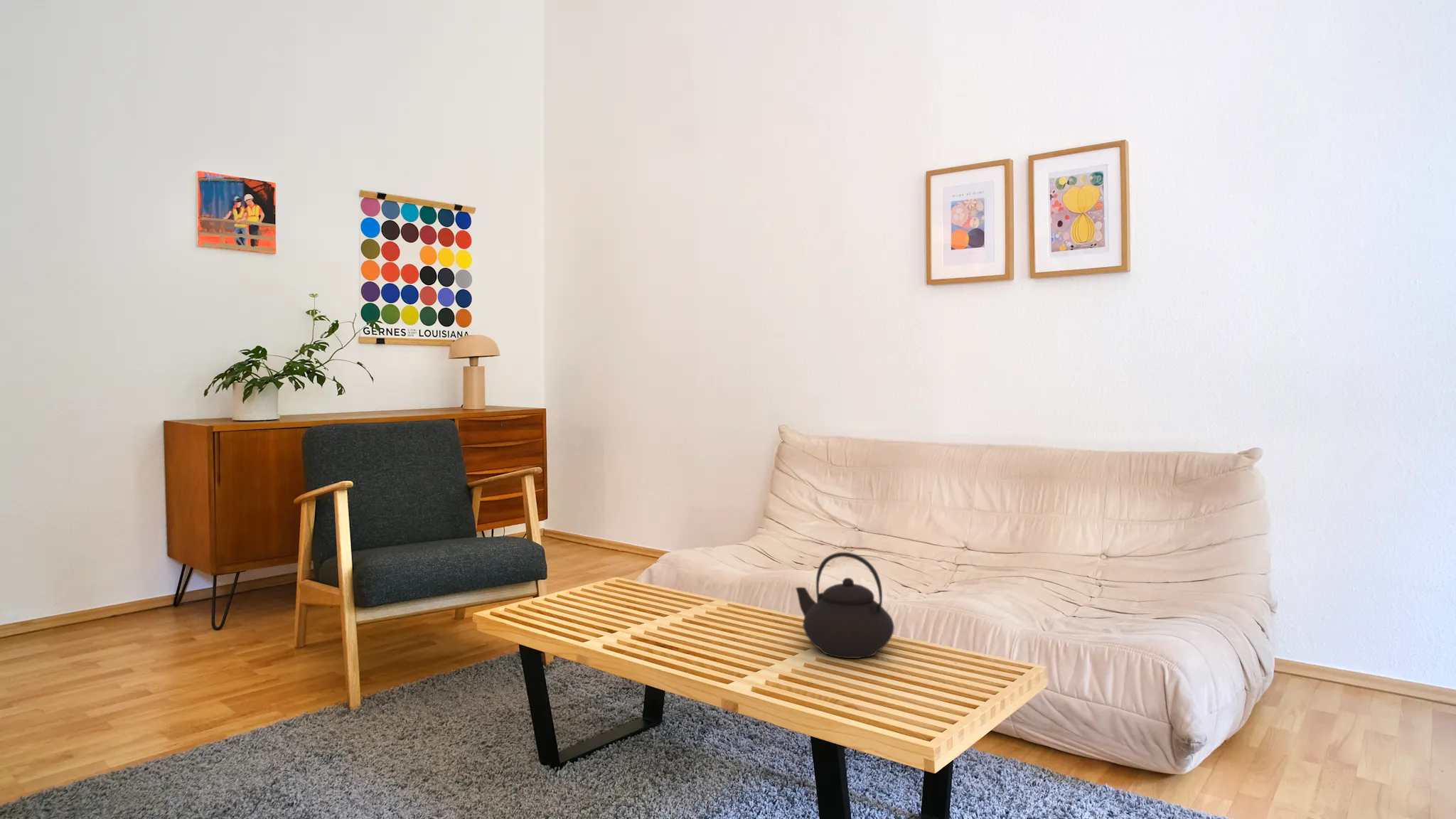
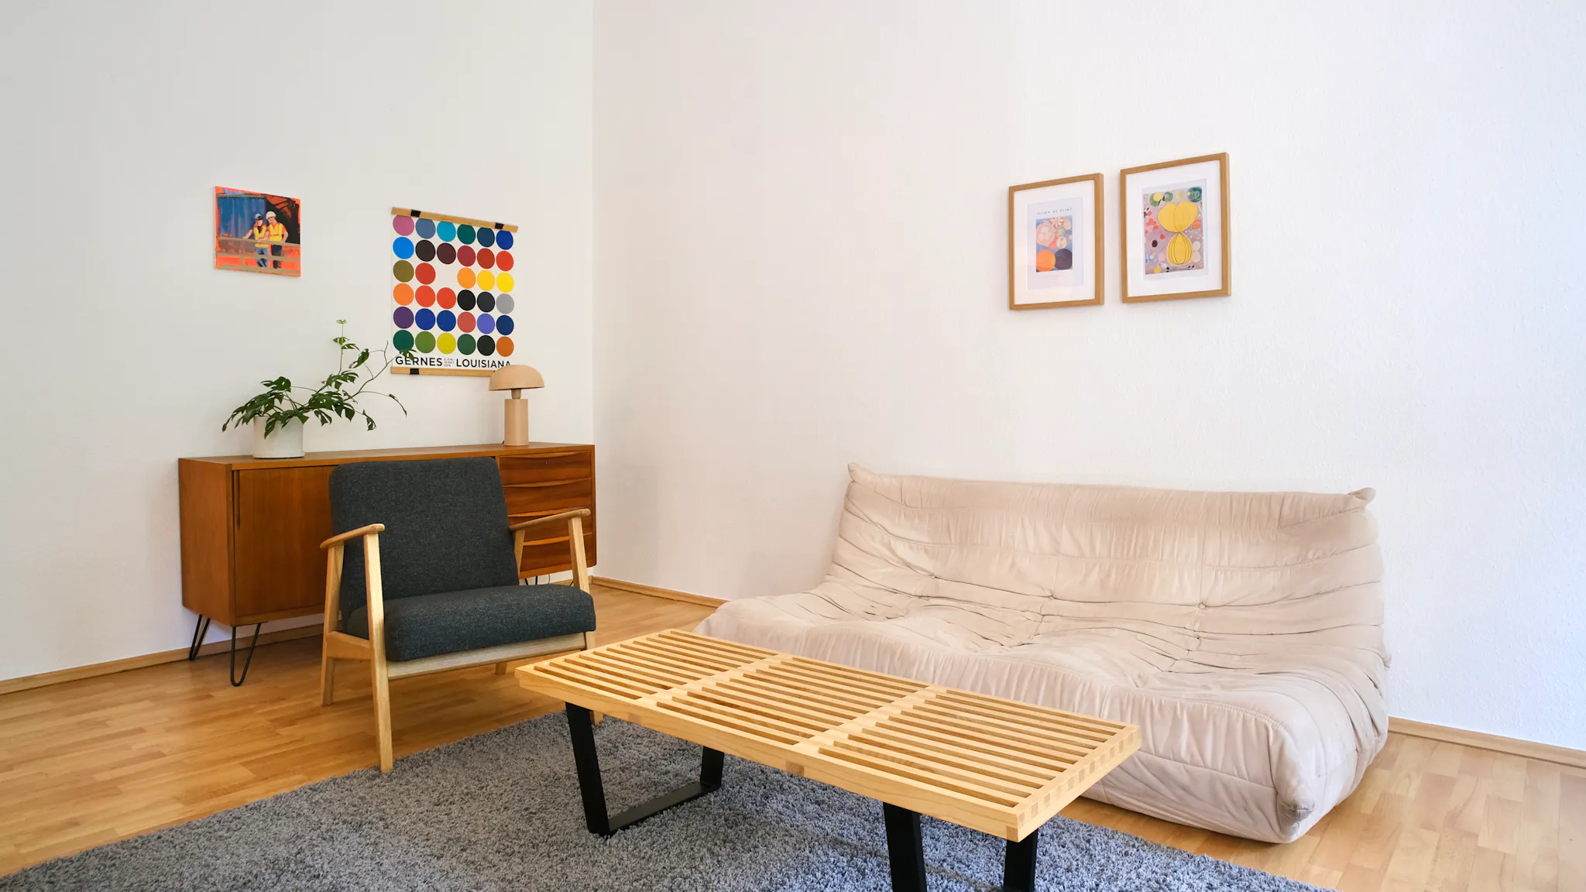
- teapot (840, 599)
